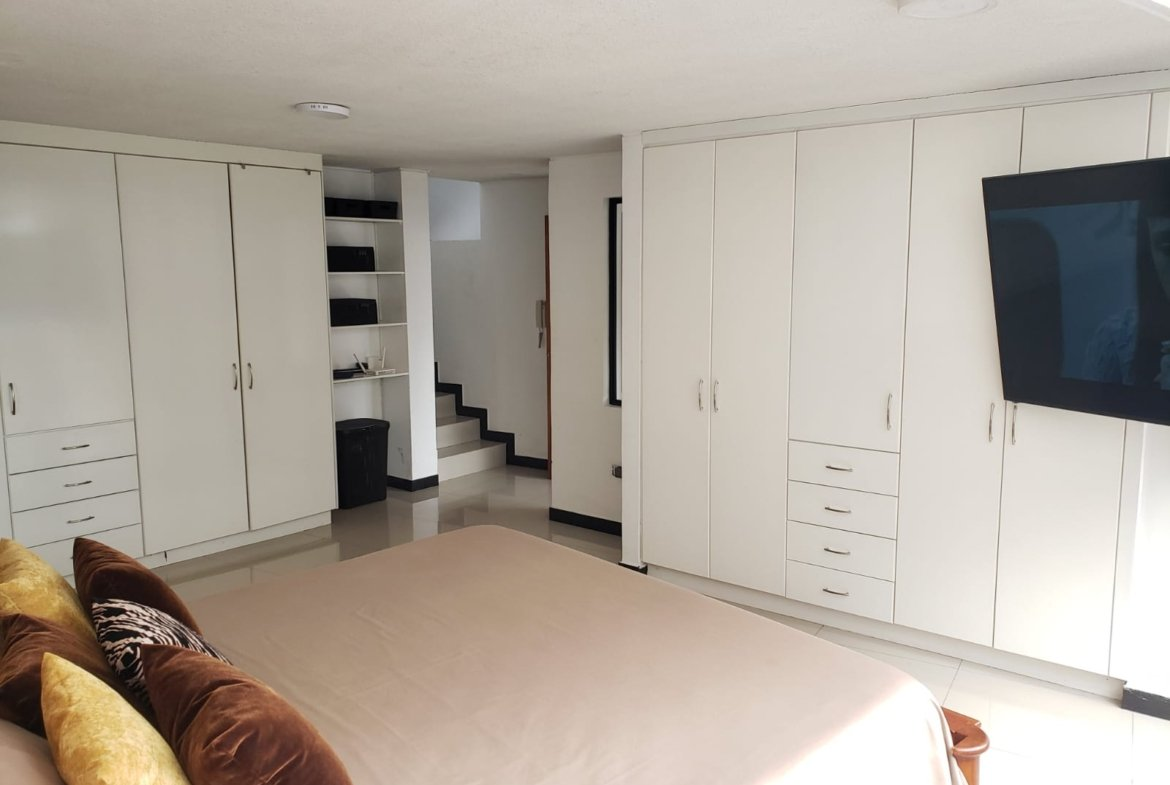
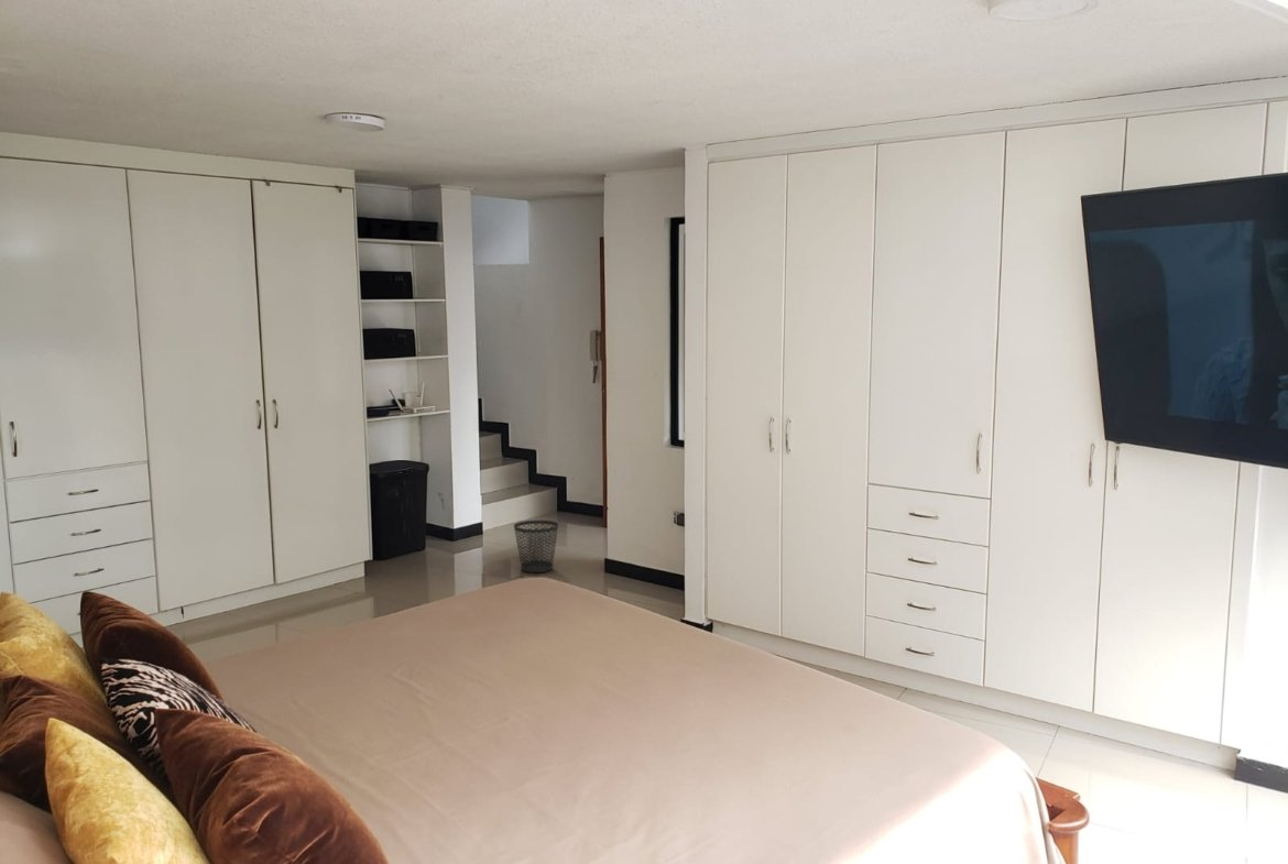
+ wastebasket (536, 547)
